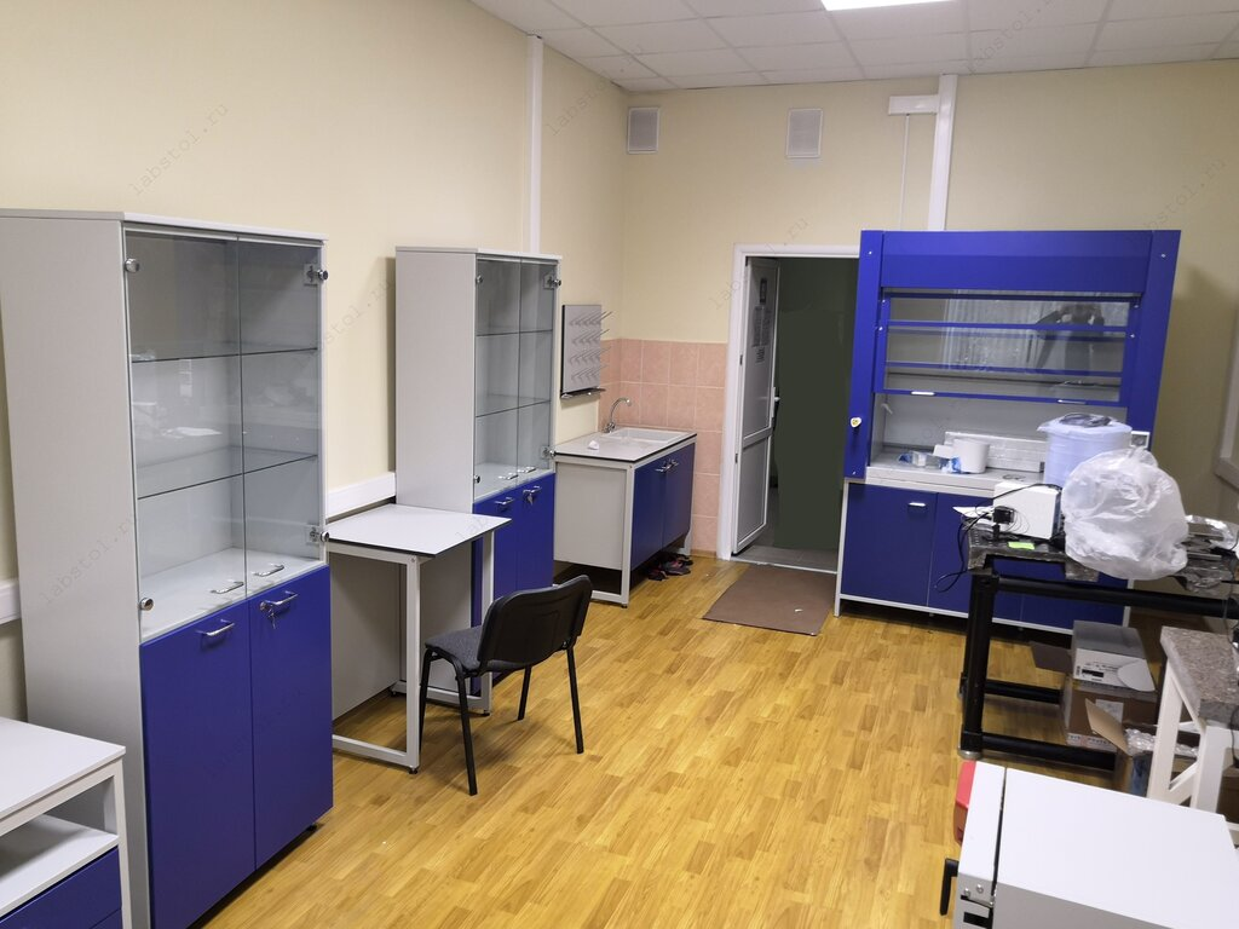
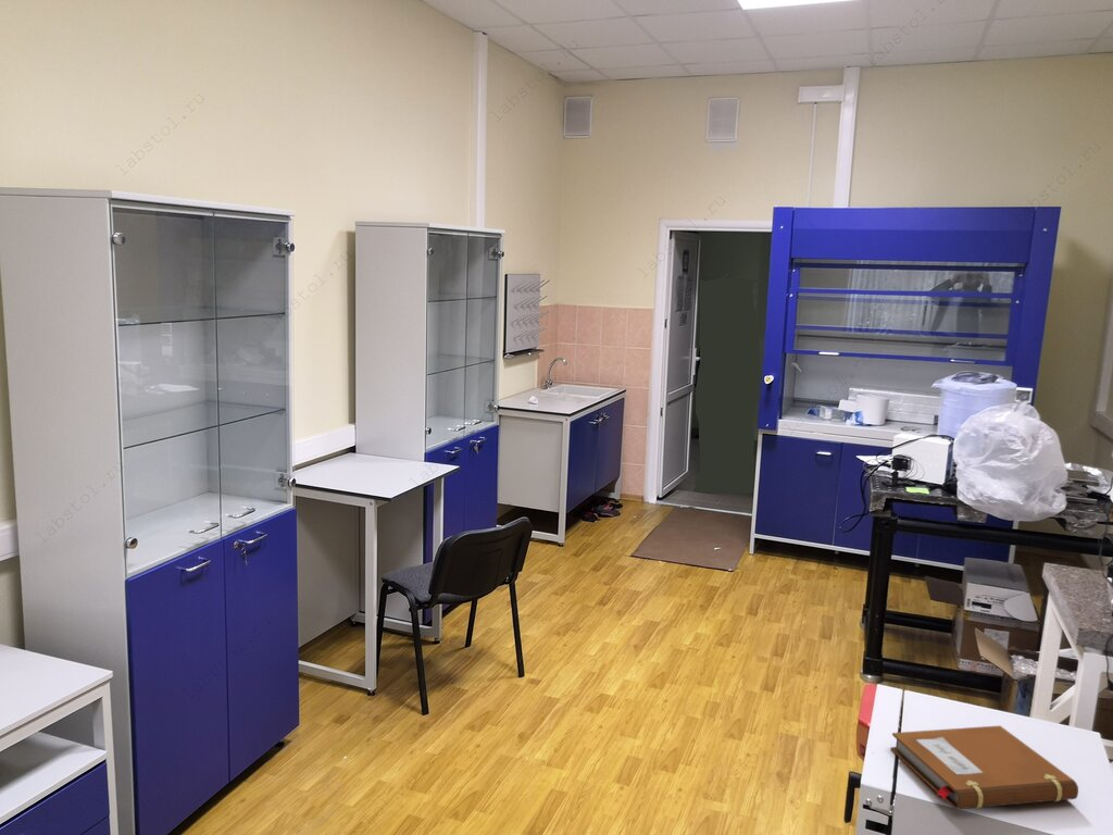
+ notebook (977, 765)
